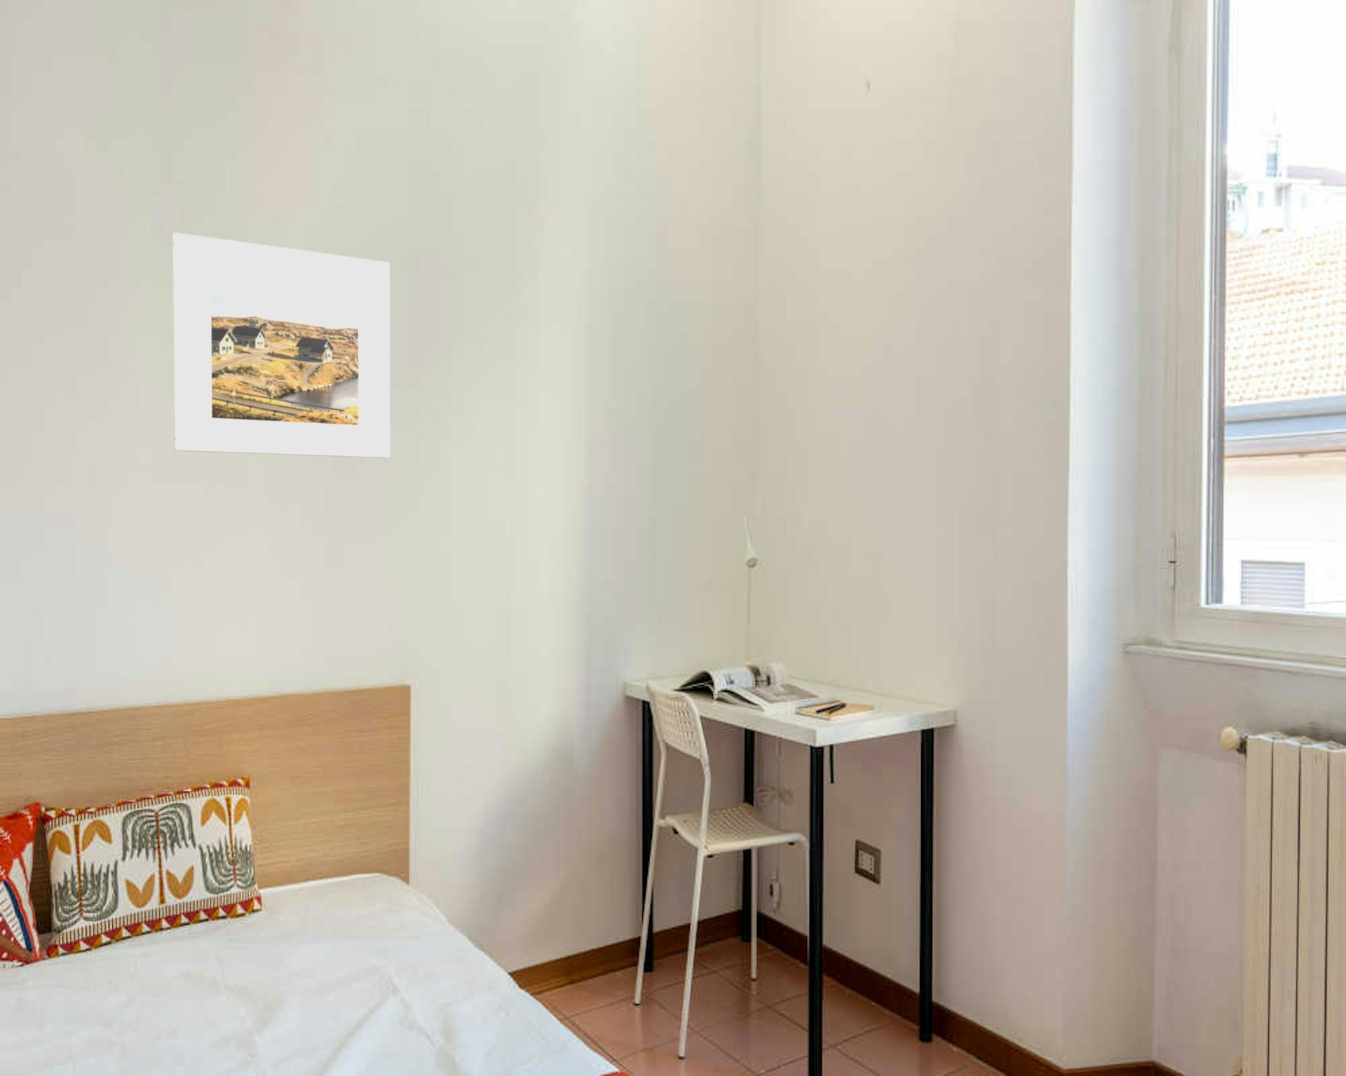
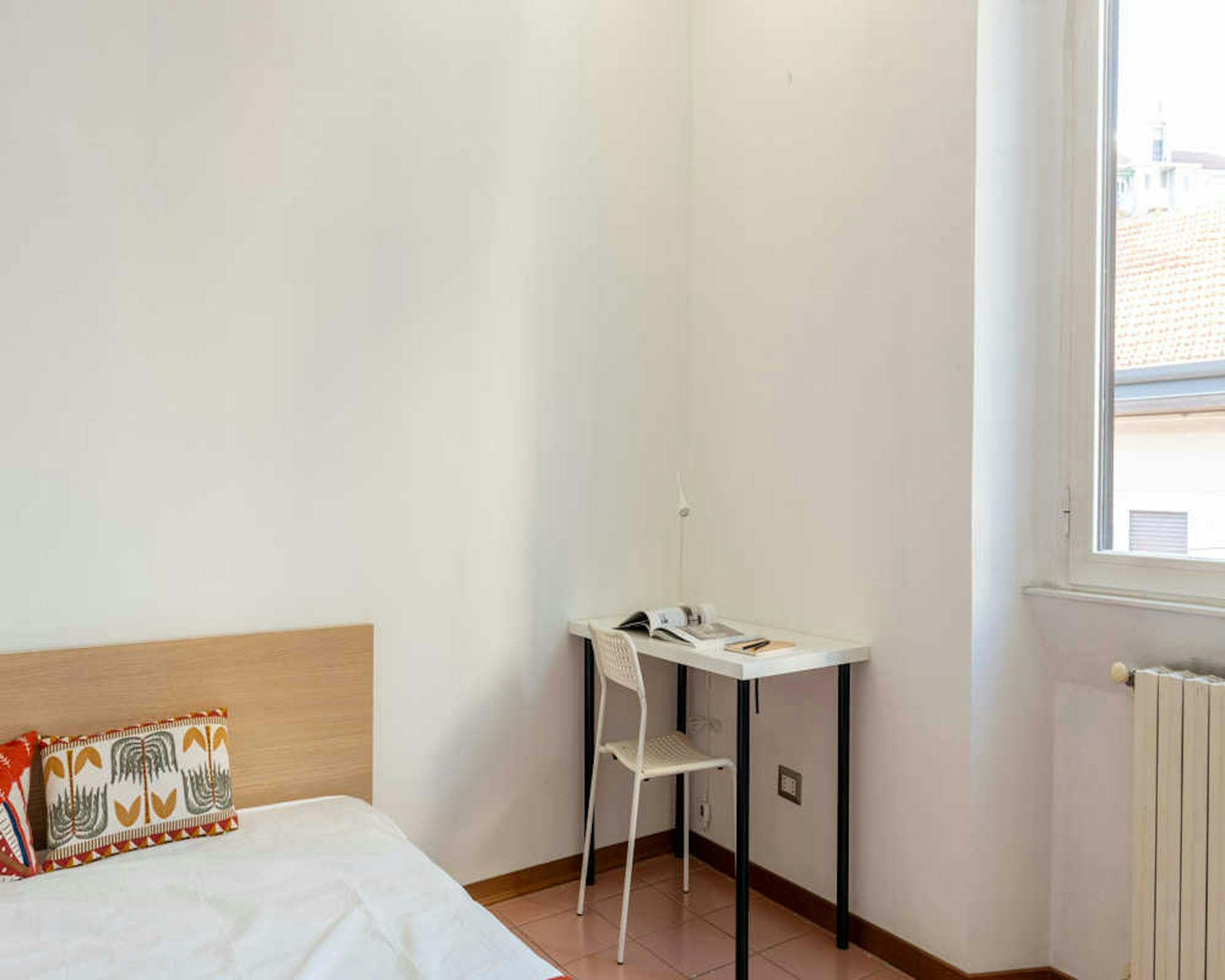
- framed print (287, 351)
